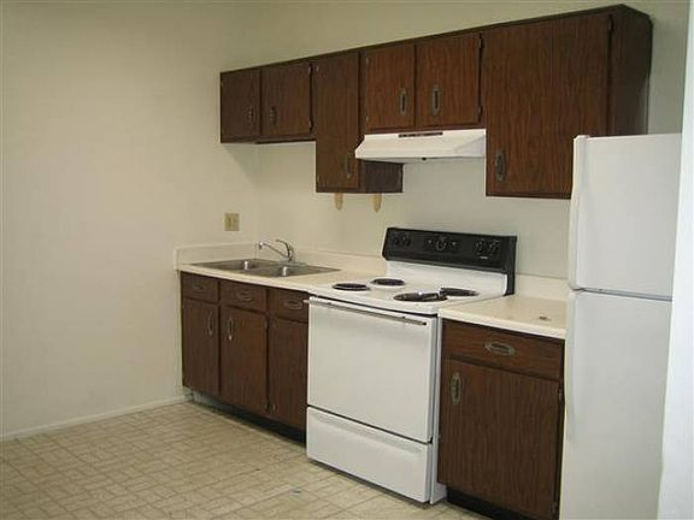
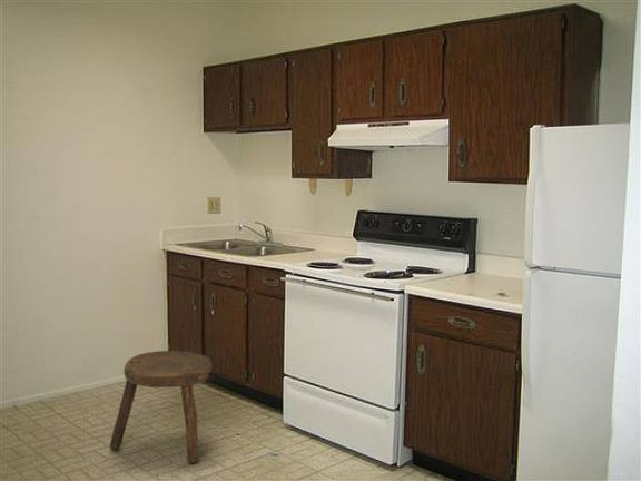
+ stool (161, 386)
